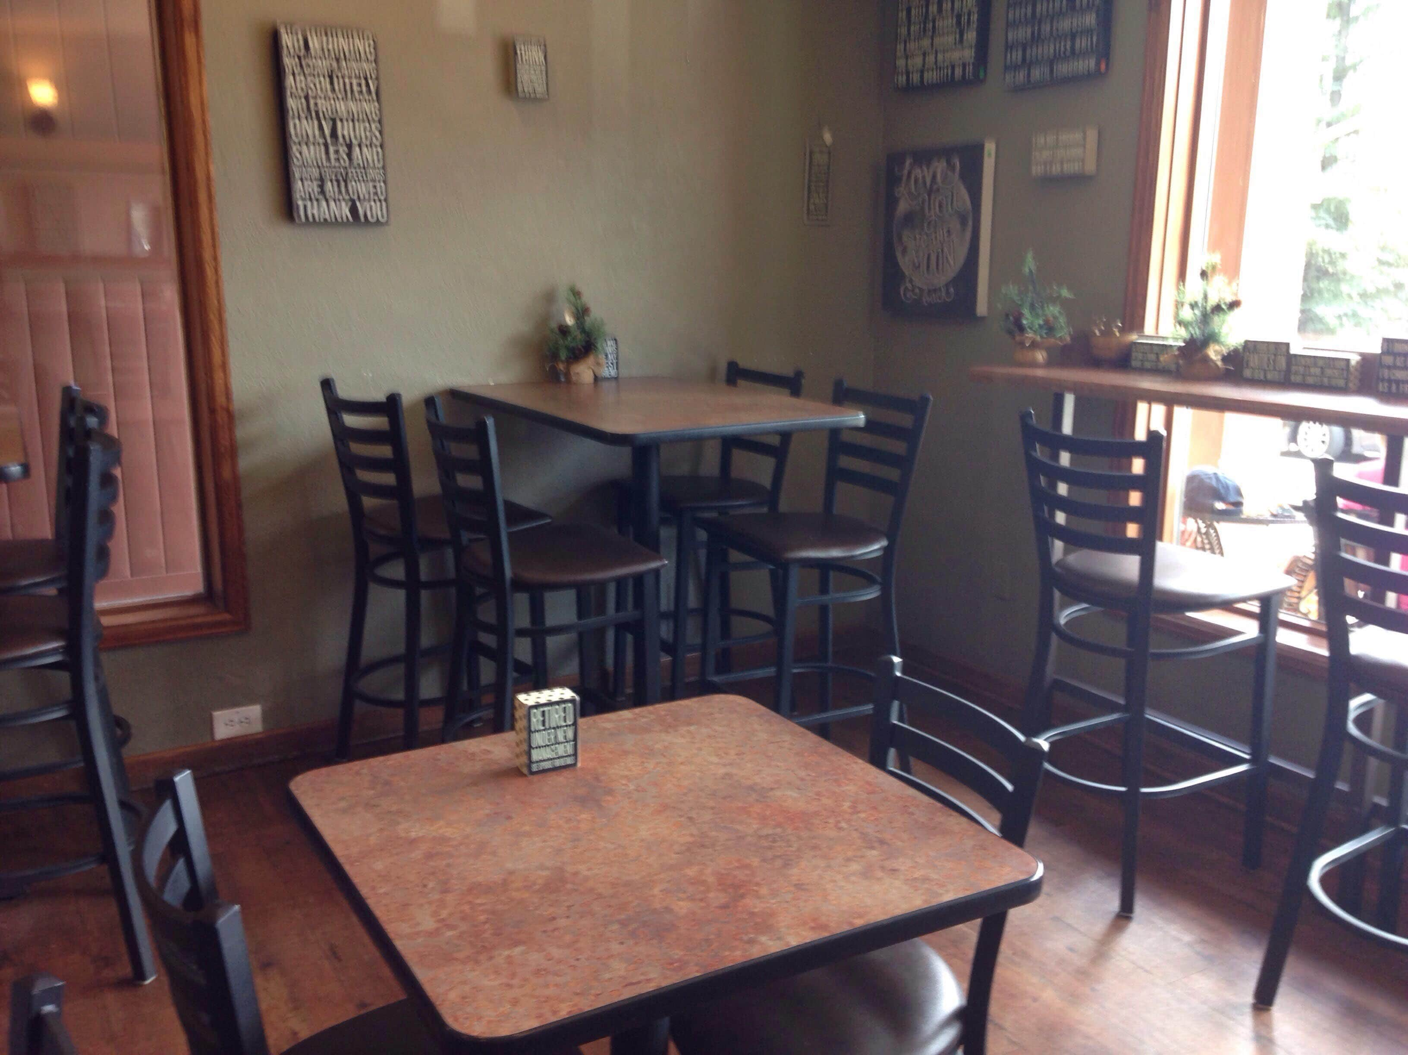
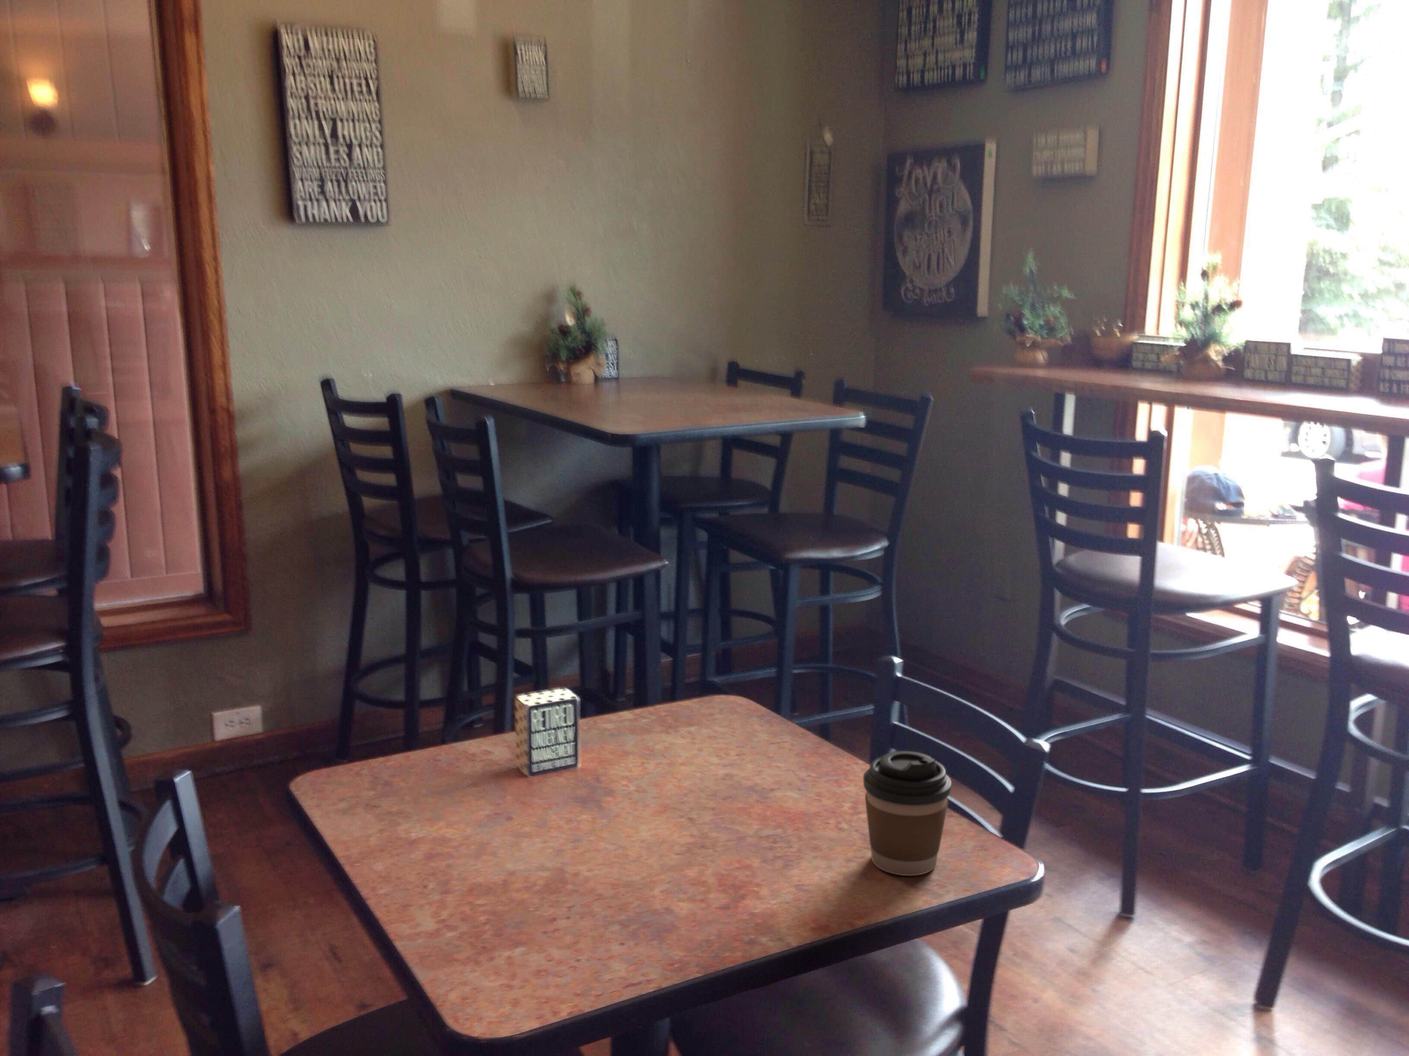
+ coffee cup (905, 808)
